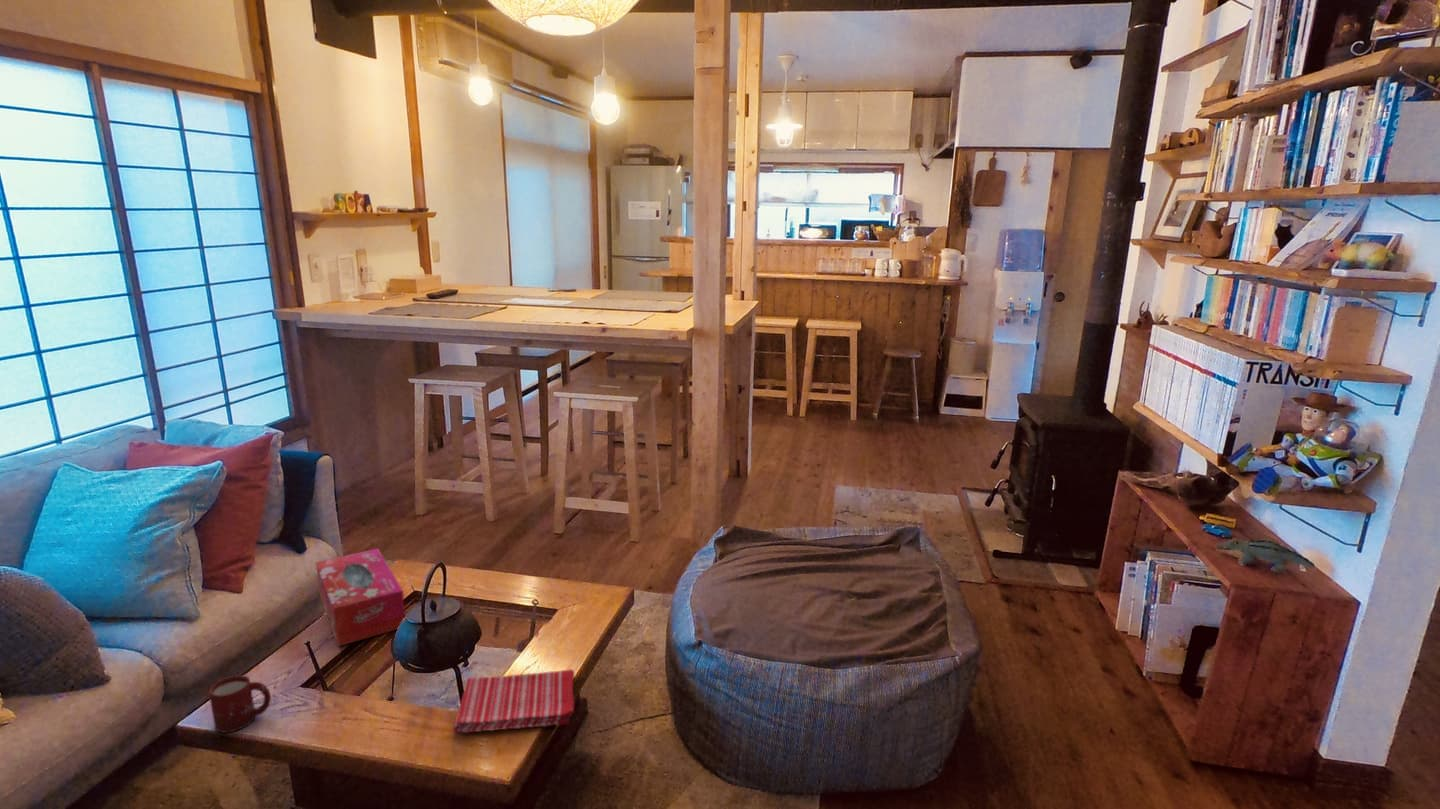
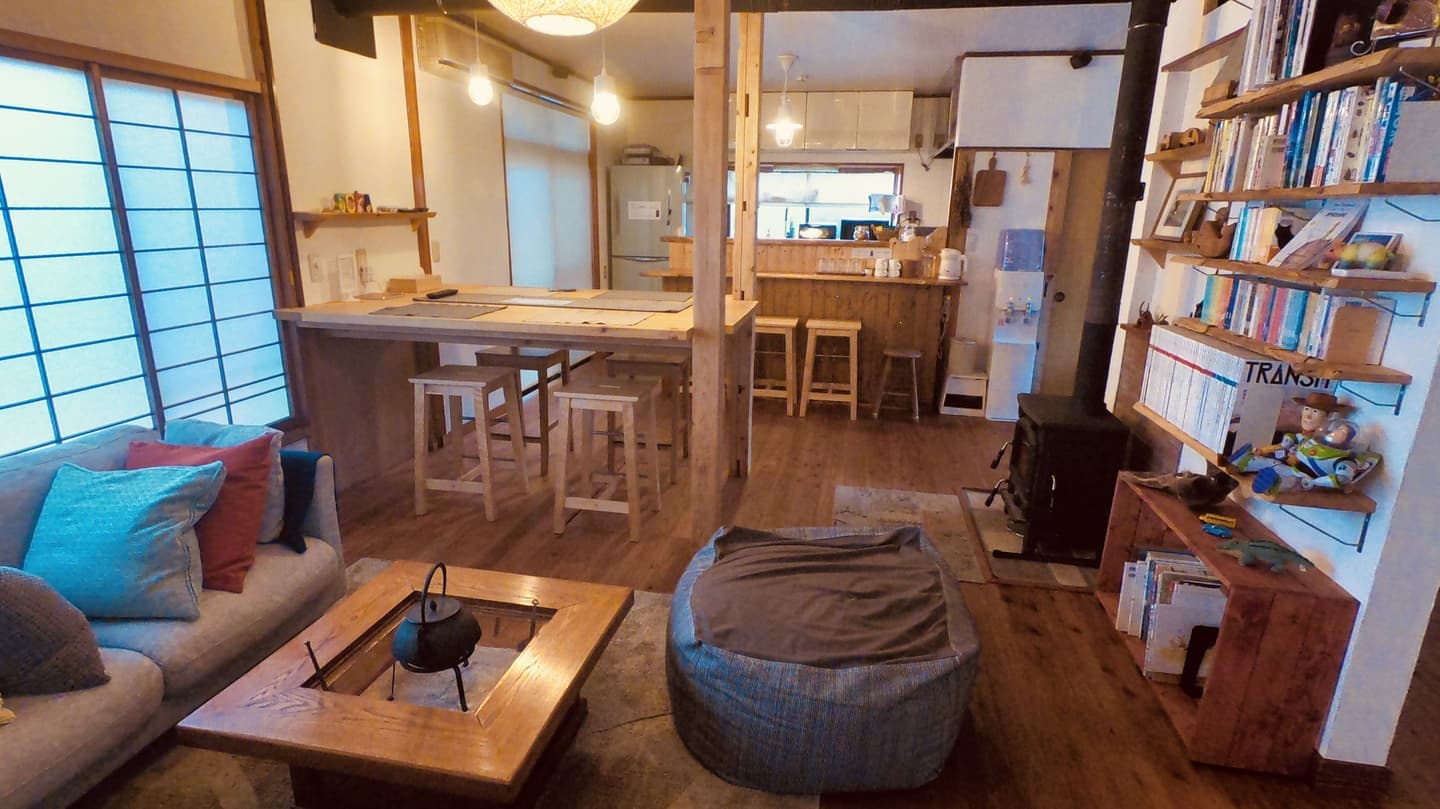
- cup (241, 701)
- tissue box (359, 593)
- dish towel (518, 698)
